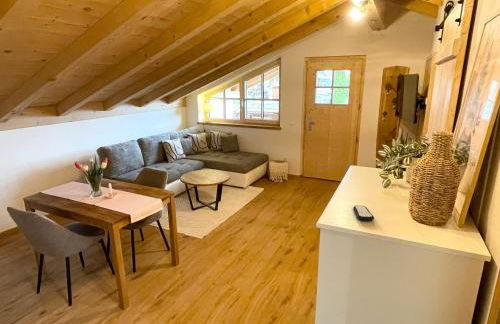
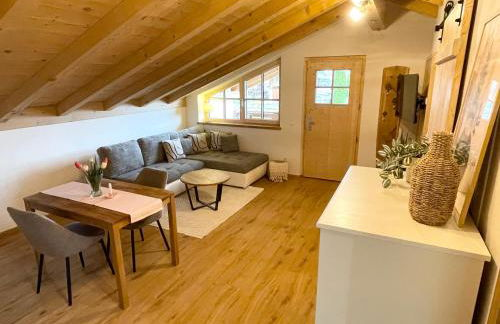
- remote control (362, 212)
